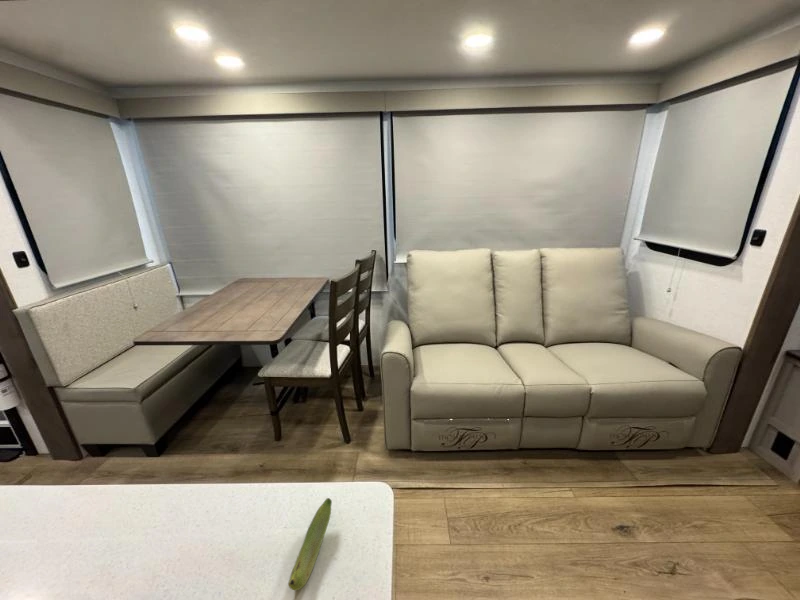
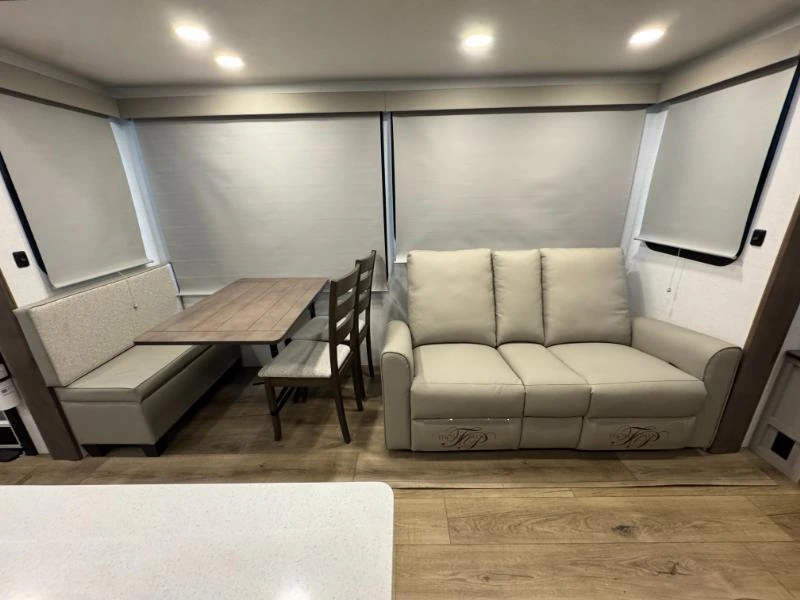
- banana (311, 542)
